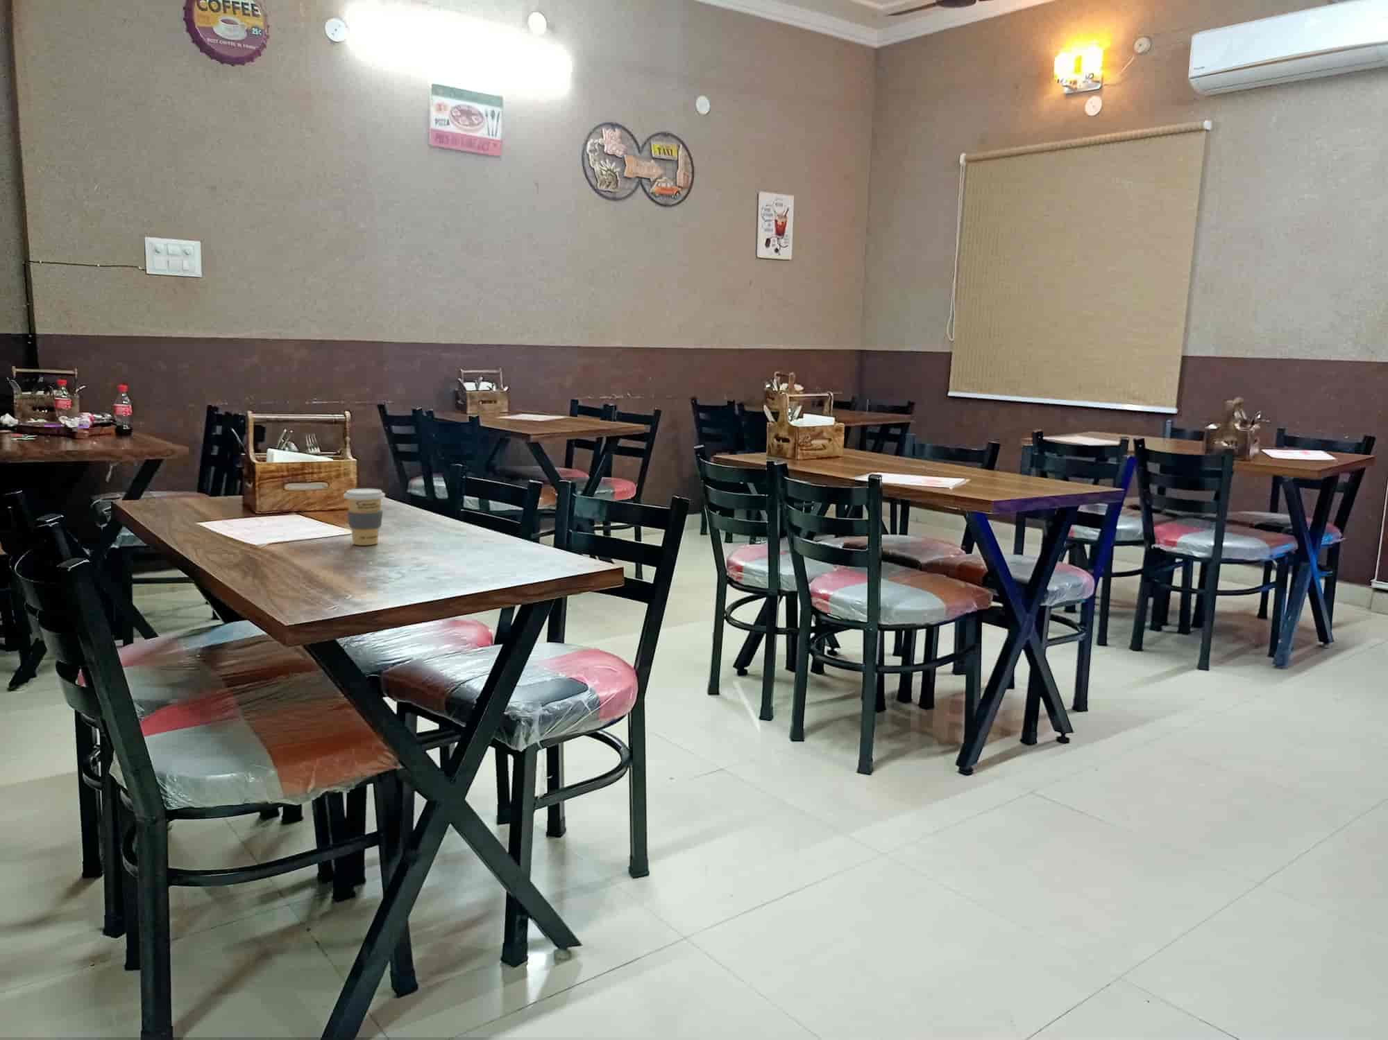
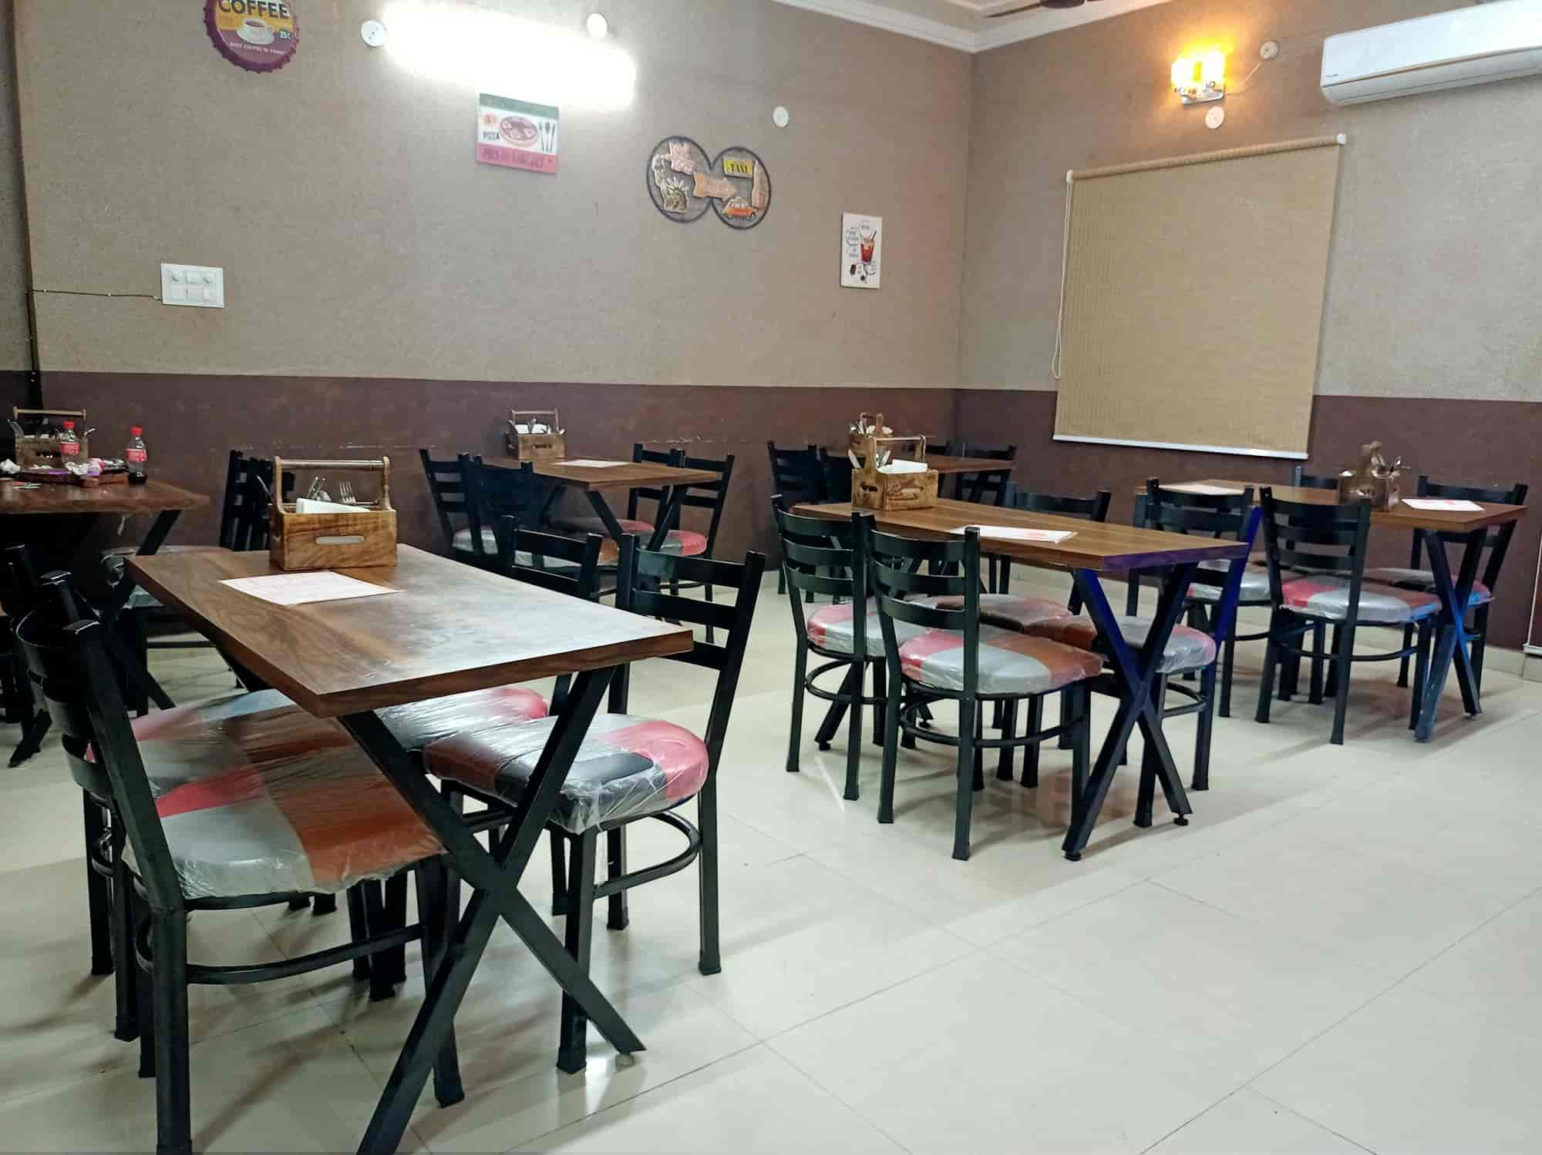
- coffee cup (364, 517)
